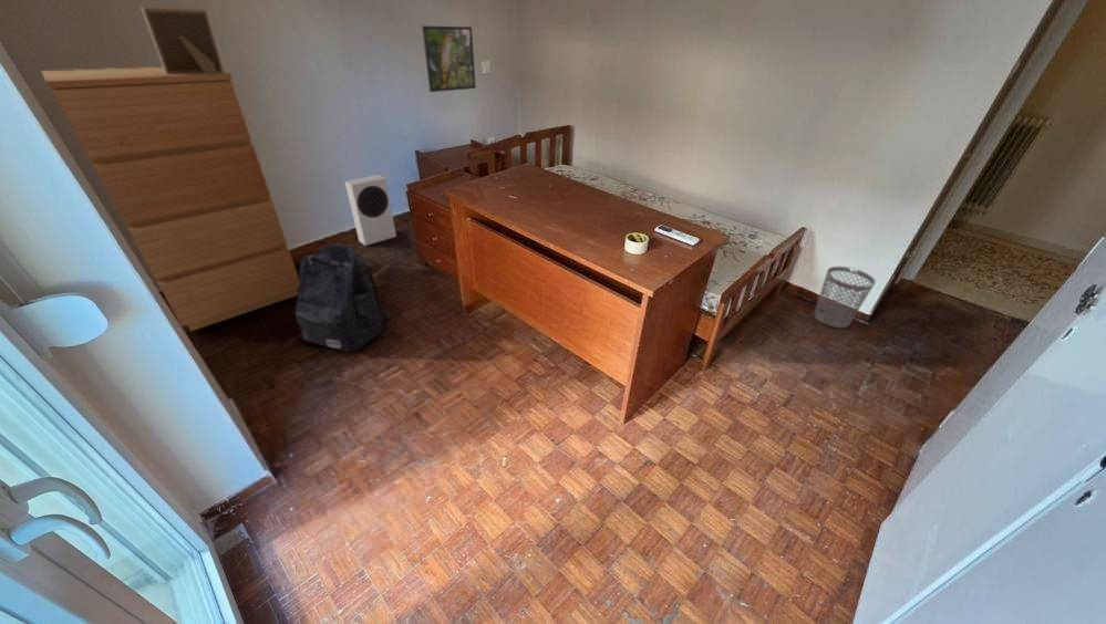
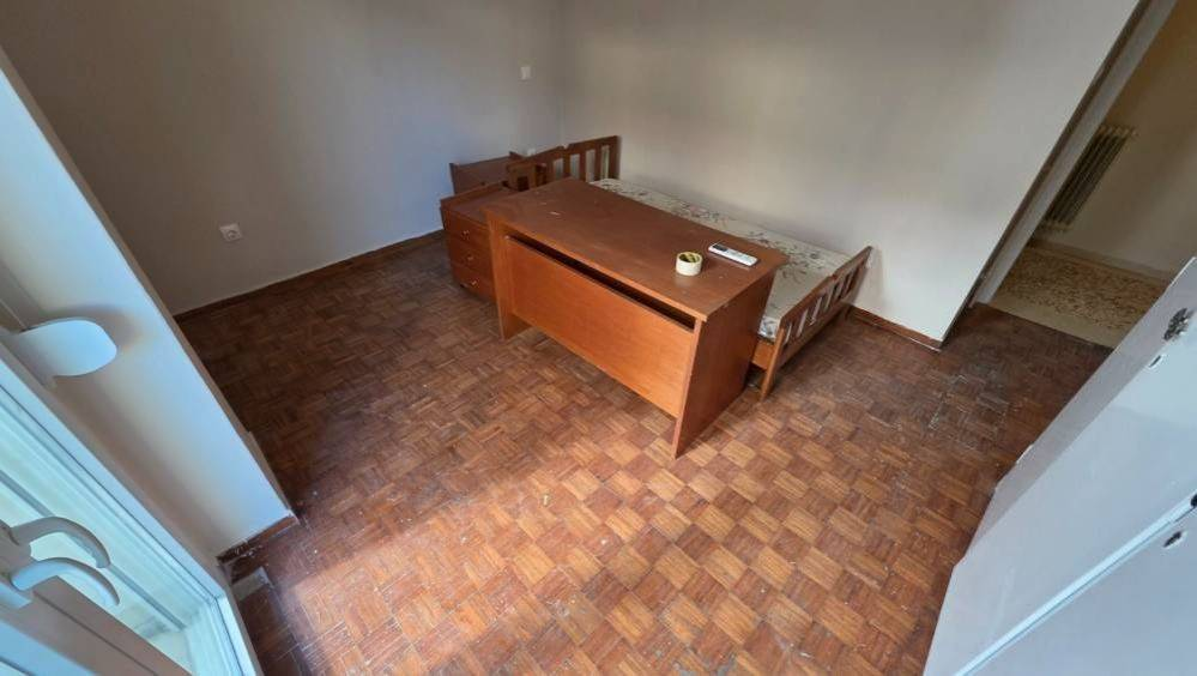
- dresser (193, 199)
- photo frame (185, 40)
- wastebasket (840, 298)
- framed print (451, 59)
- speaker (372, 210)
- backpack (338, 292)
